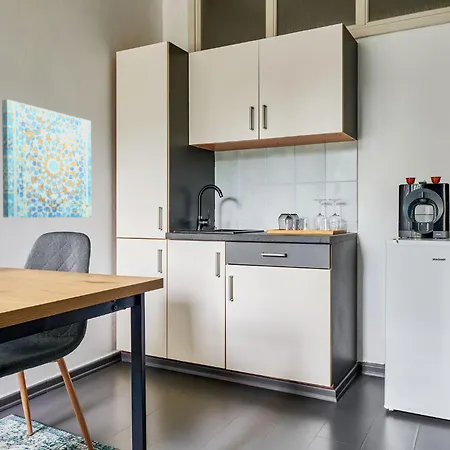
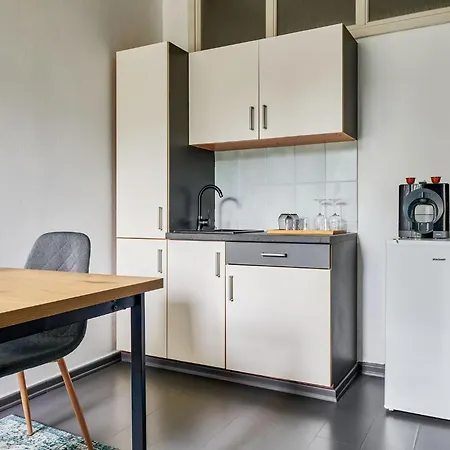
- wall art (51, 164)
